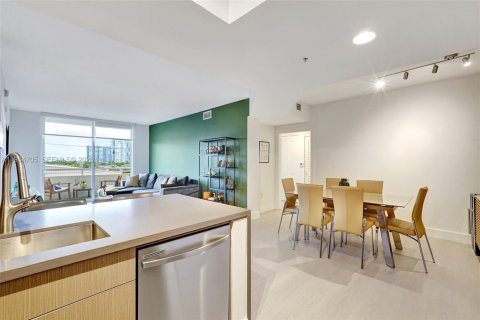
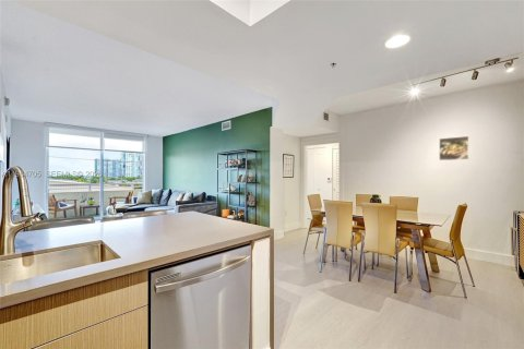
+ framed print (453, 148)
